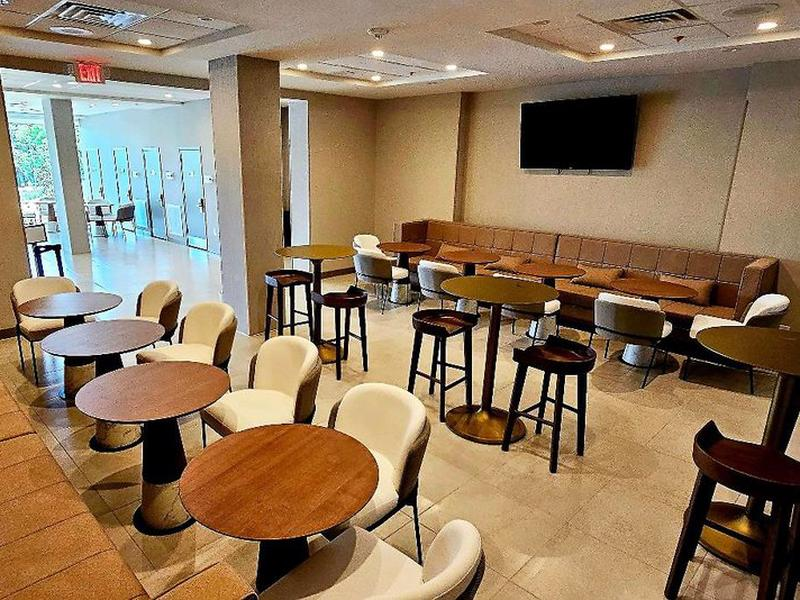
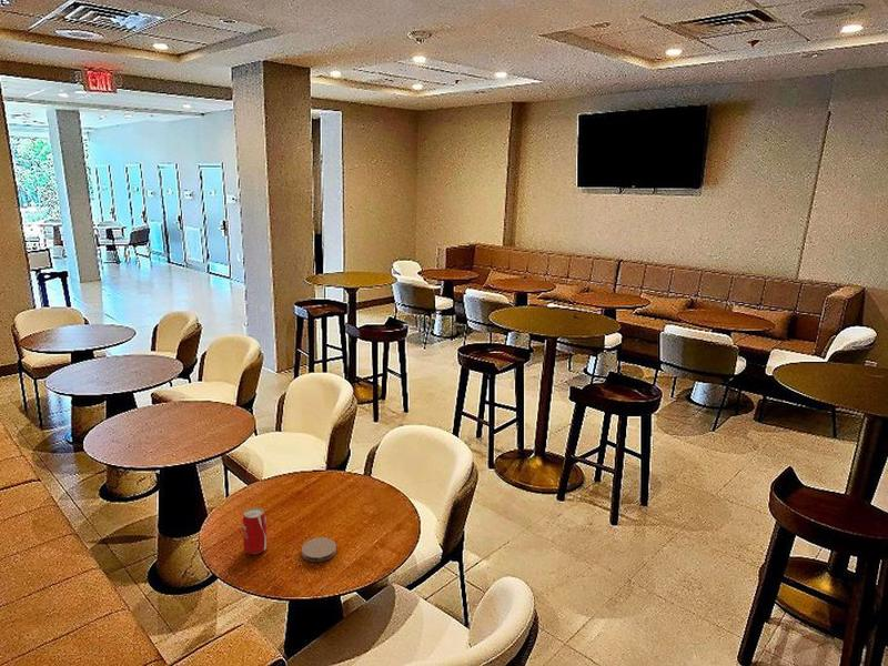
+ coaster (319, 548)
+ beverage can (254, 531)
